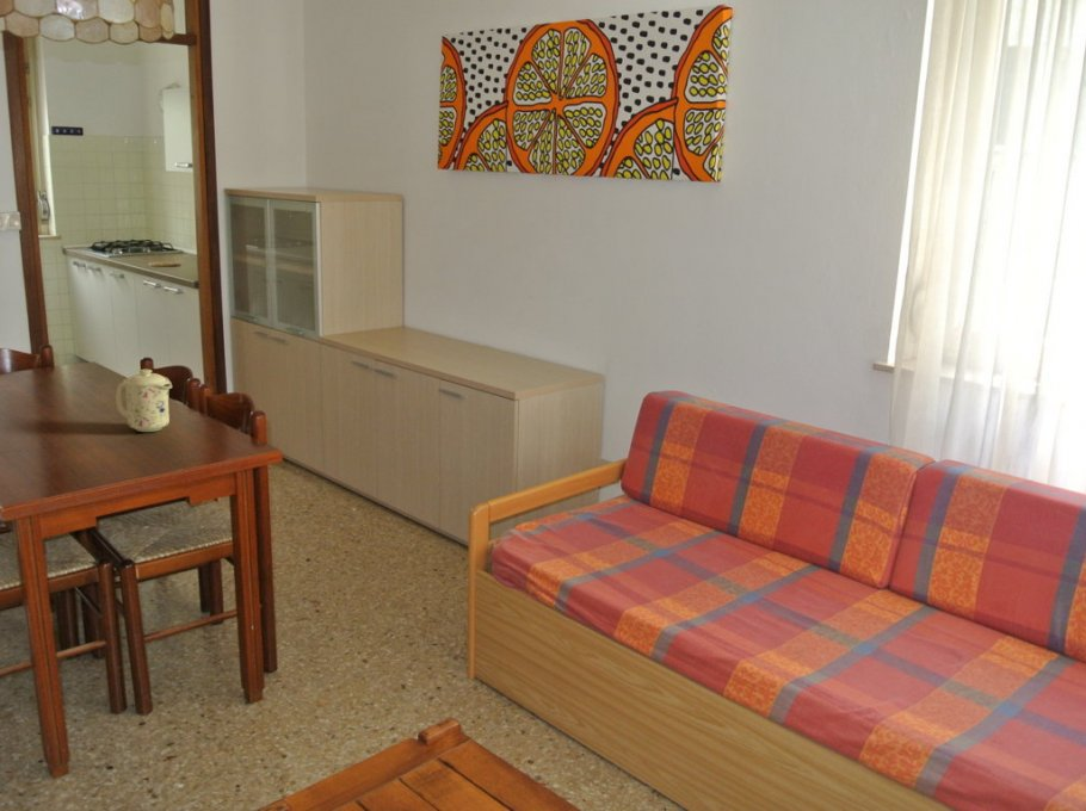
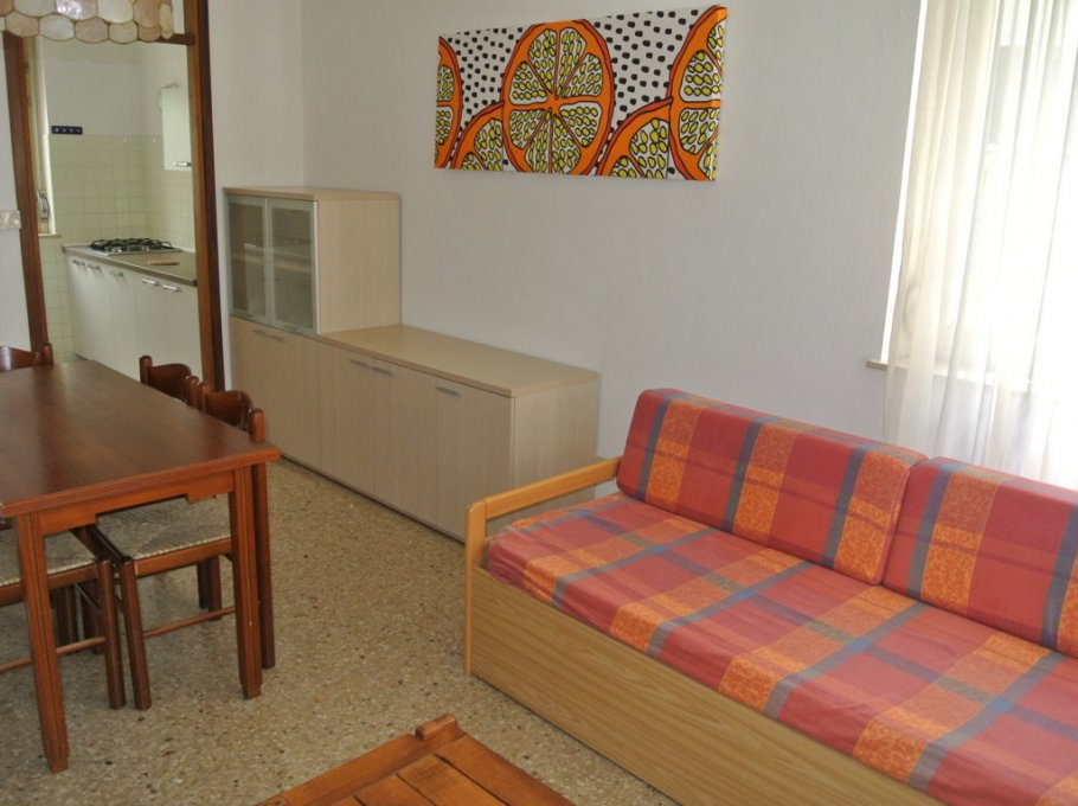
- mug (143, 398)
